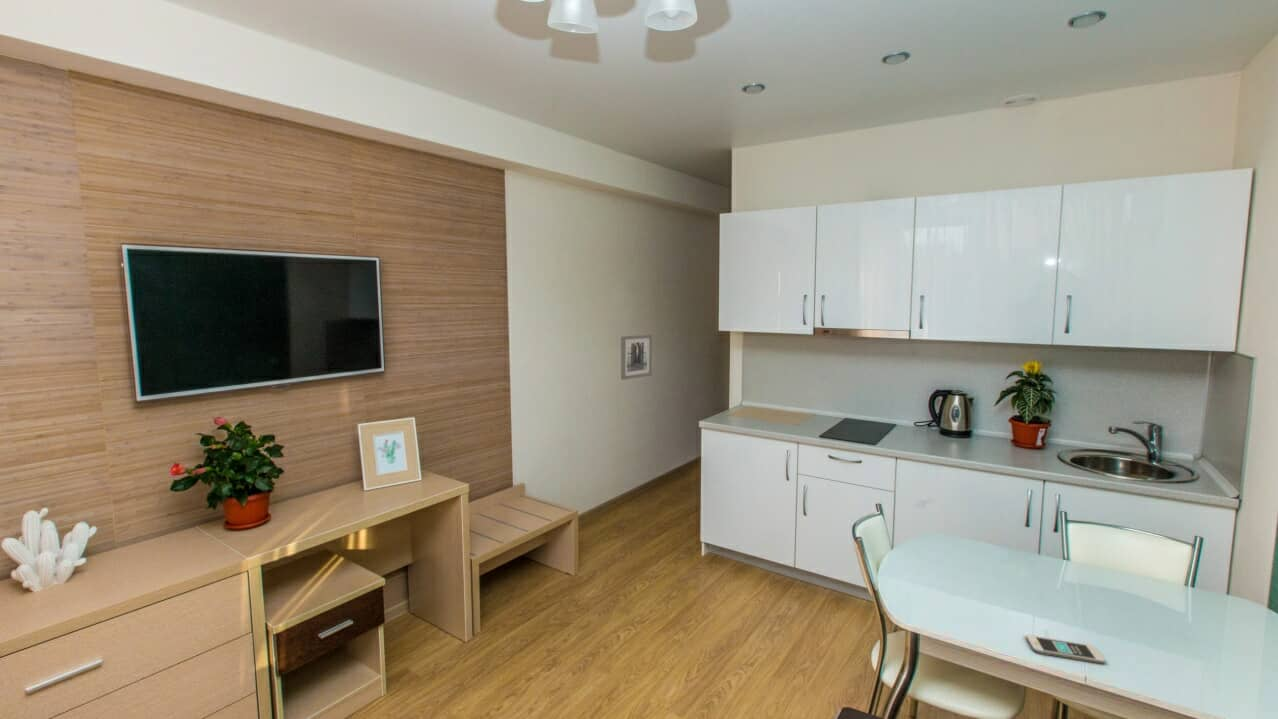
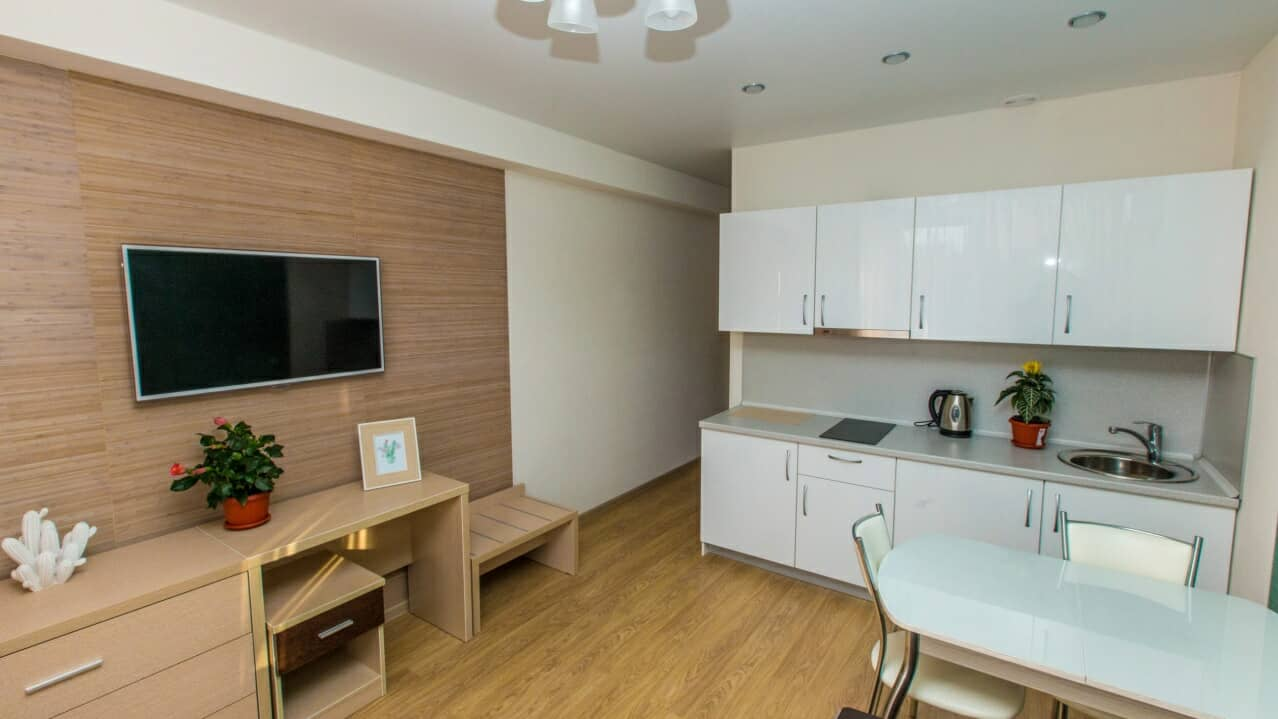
- smartphone (1064, 648)
- wall art (636, 356)
